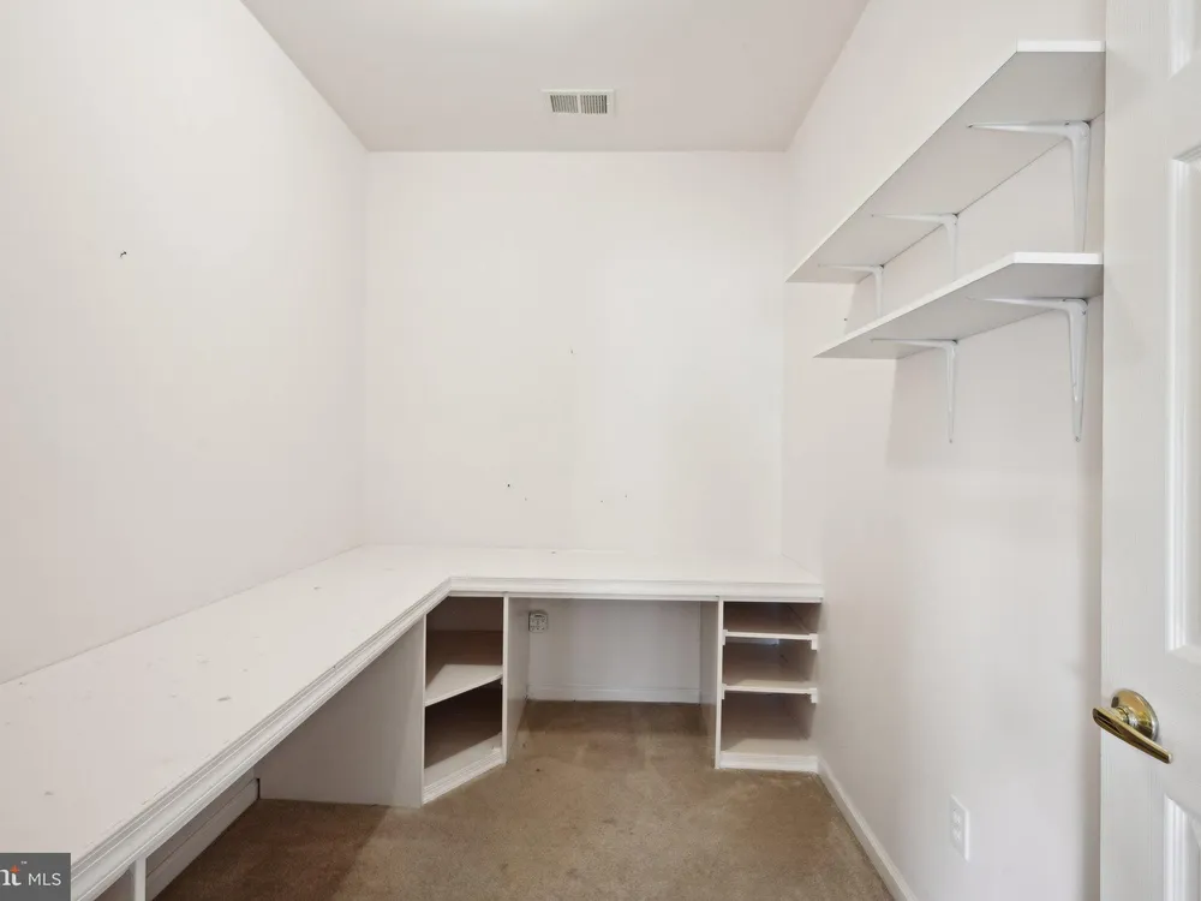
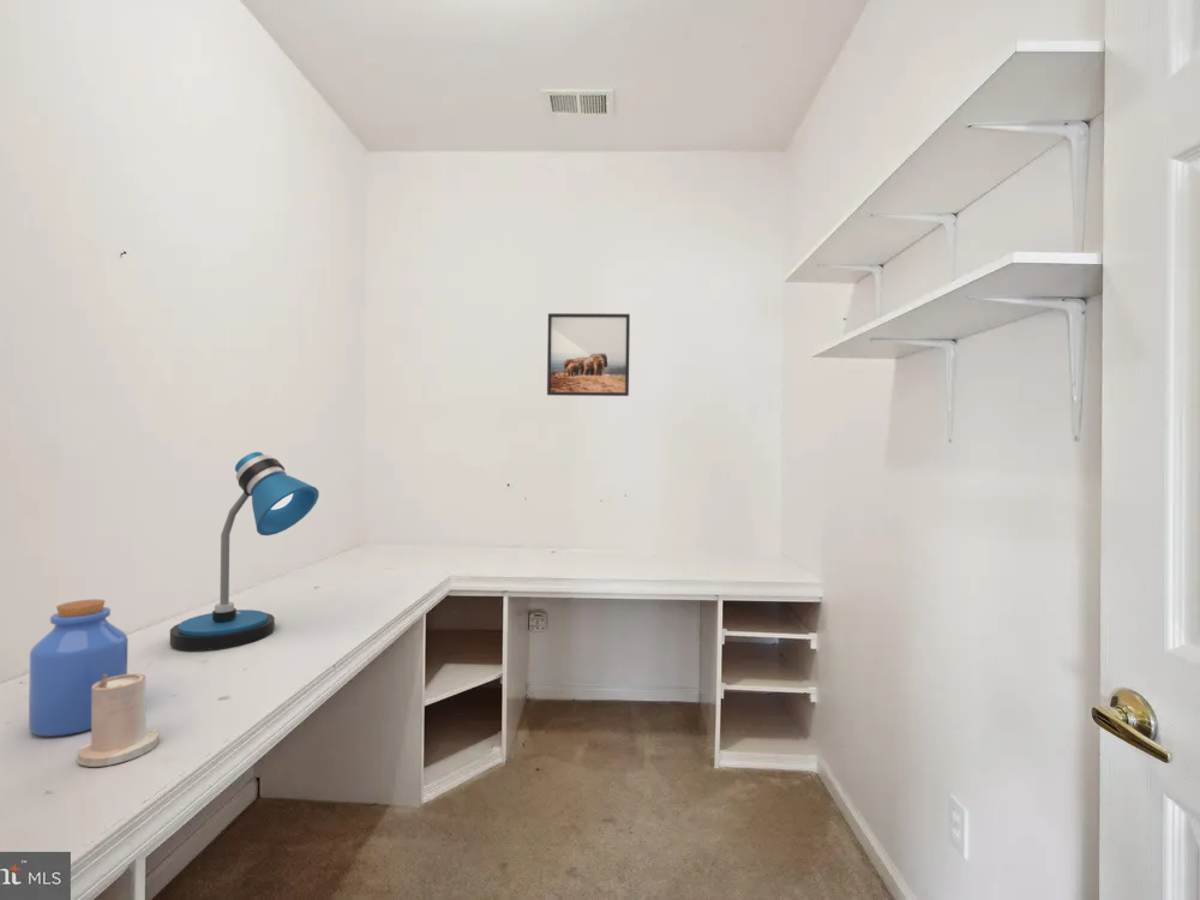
+ desk lamp (259, 533)
+ jar (80, 661)
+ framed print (588, 354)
+ candle (119, 710)
